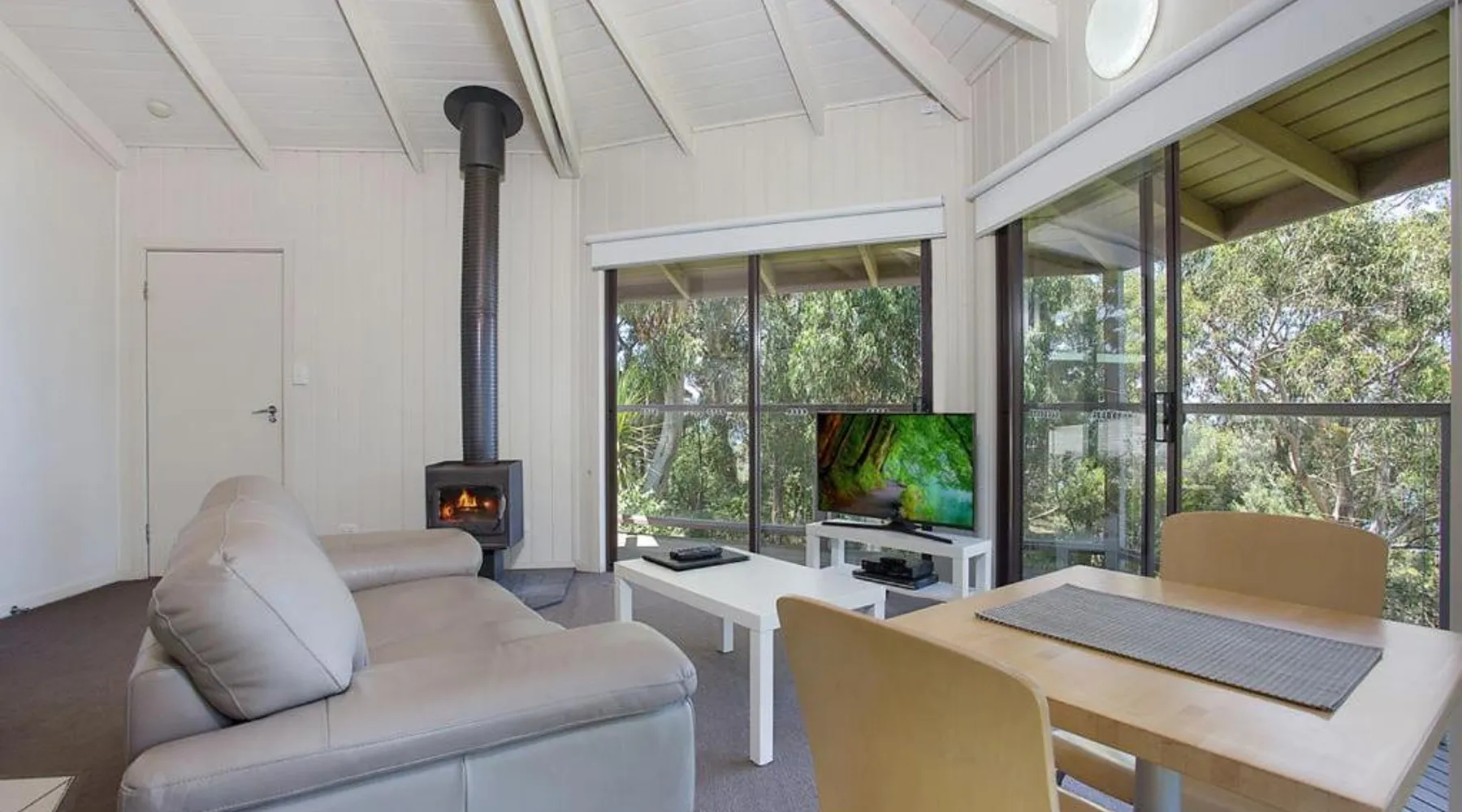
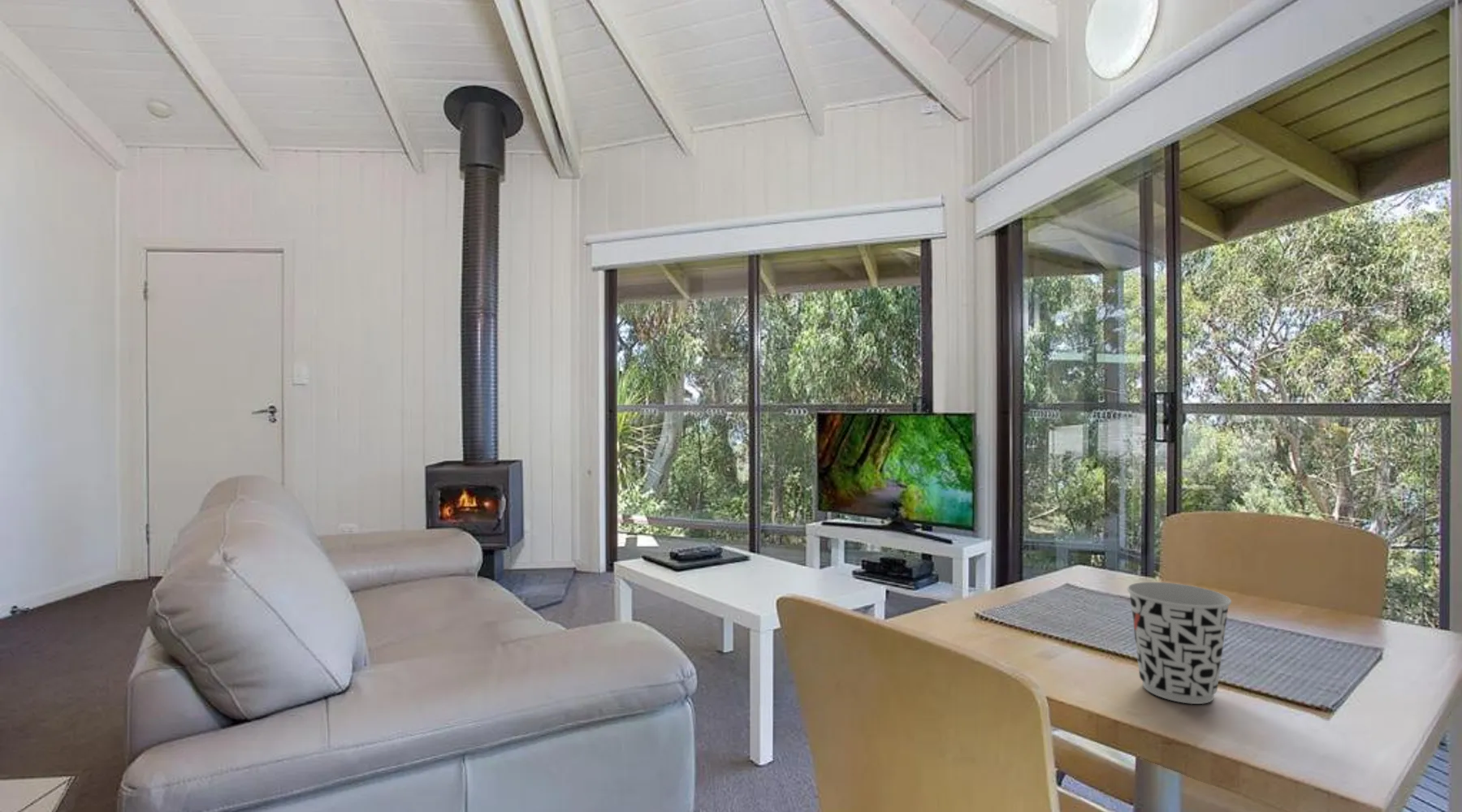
+ cup (1177, 641)
